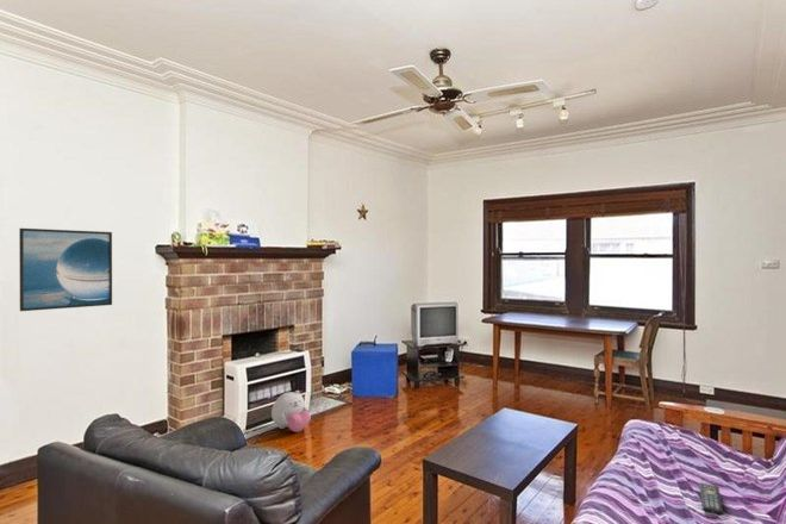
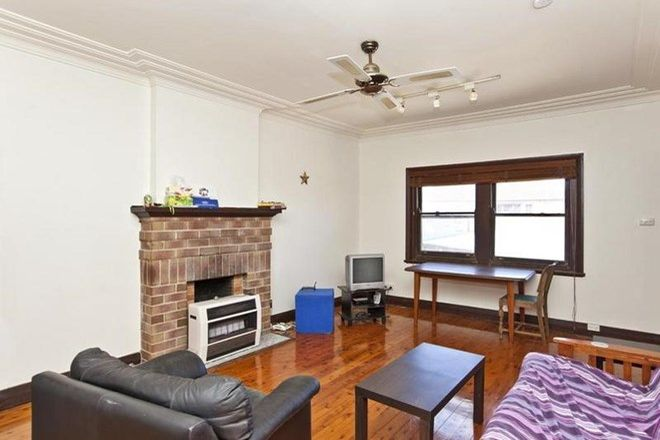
- plush toy (291, 410)
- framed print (68, 268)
- remote control (710, 497)
